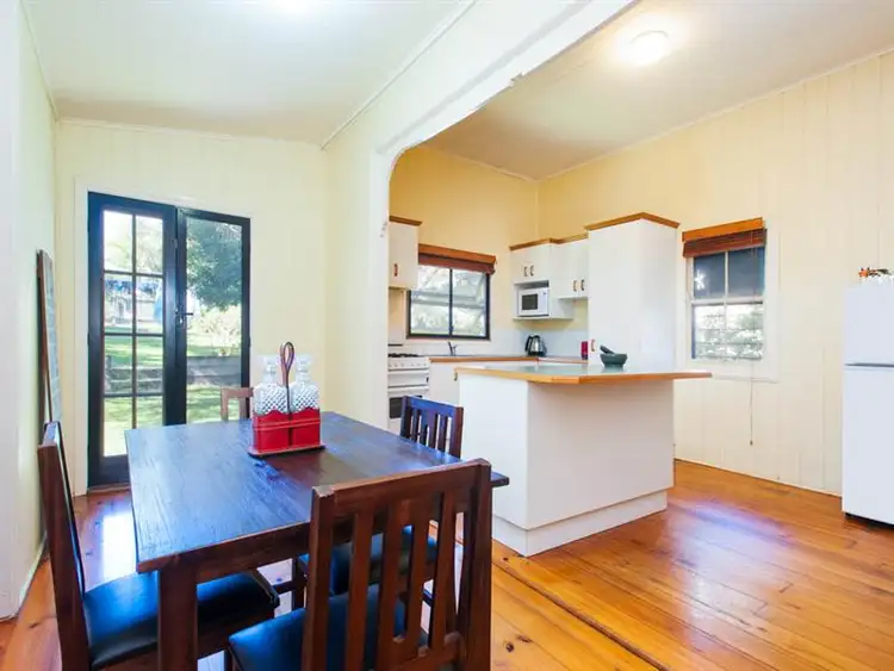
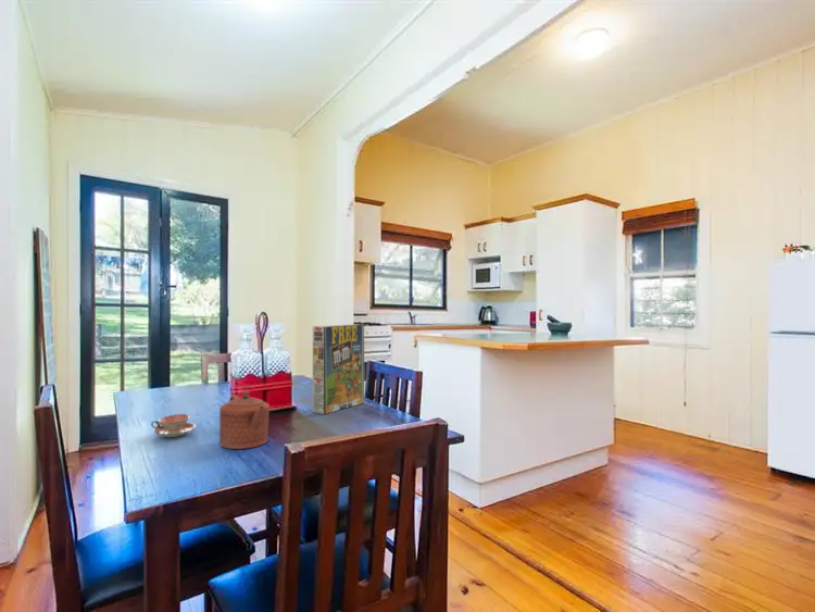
+ teacup (174, 425)
+ cereal box (339, 366)
+ teapot (244, 416)
